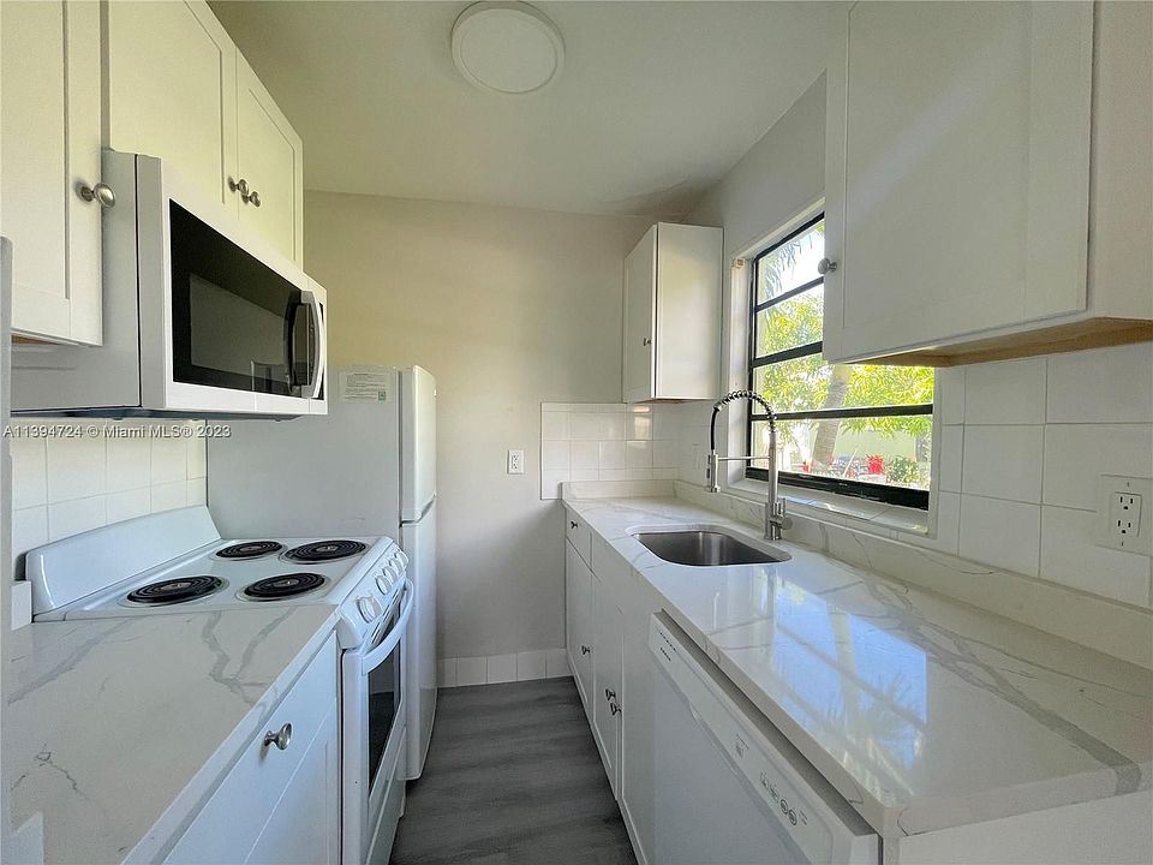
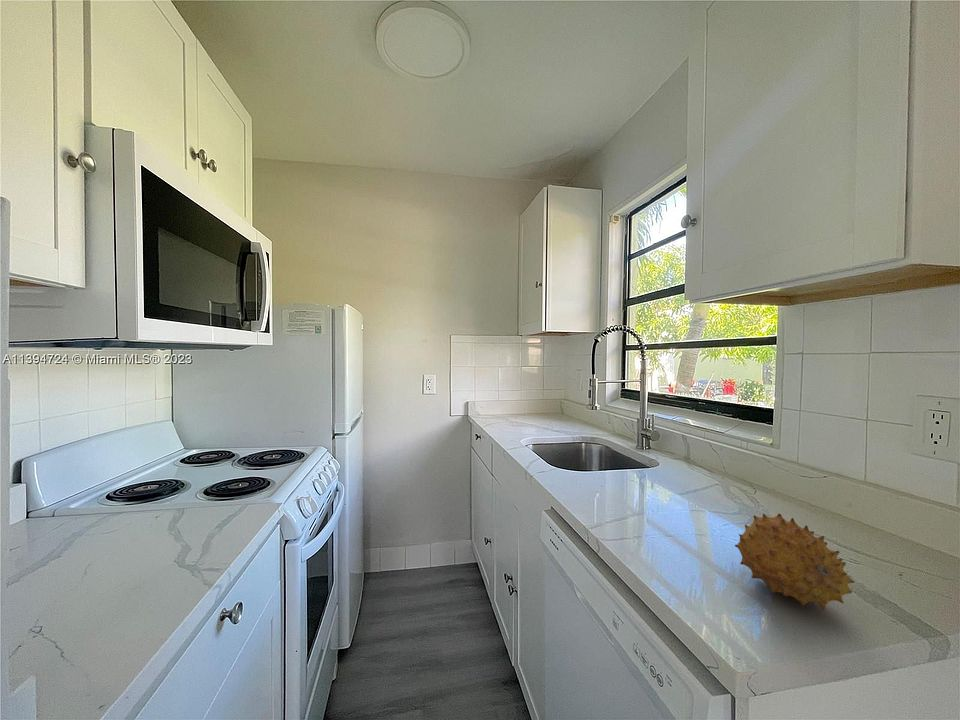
+ fruit (790, 557)
